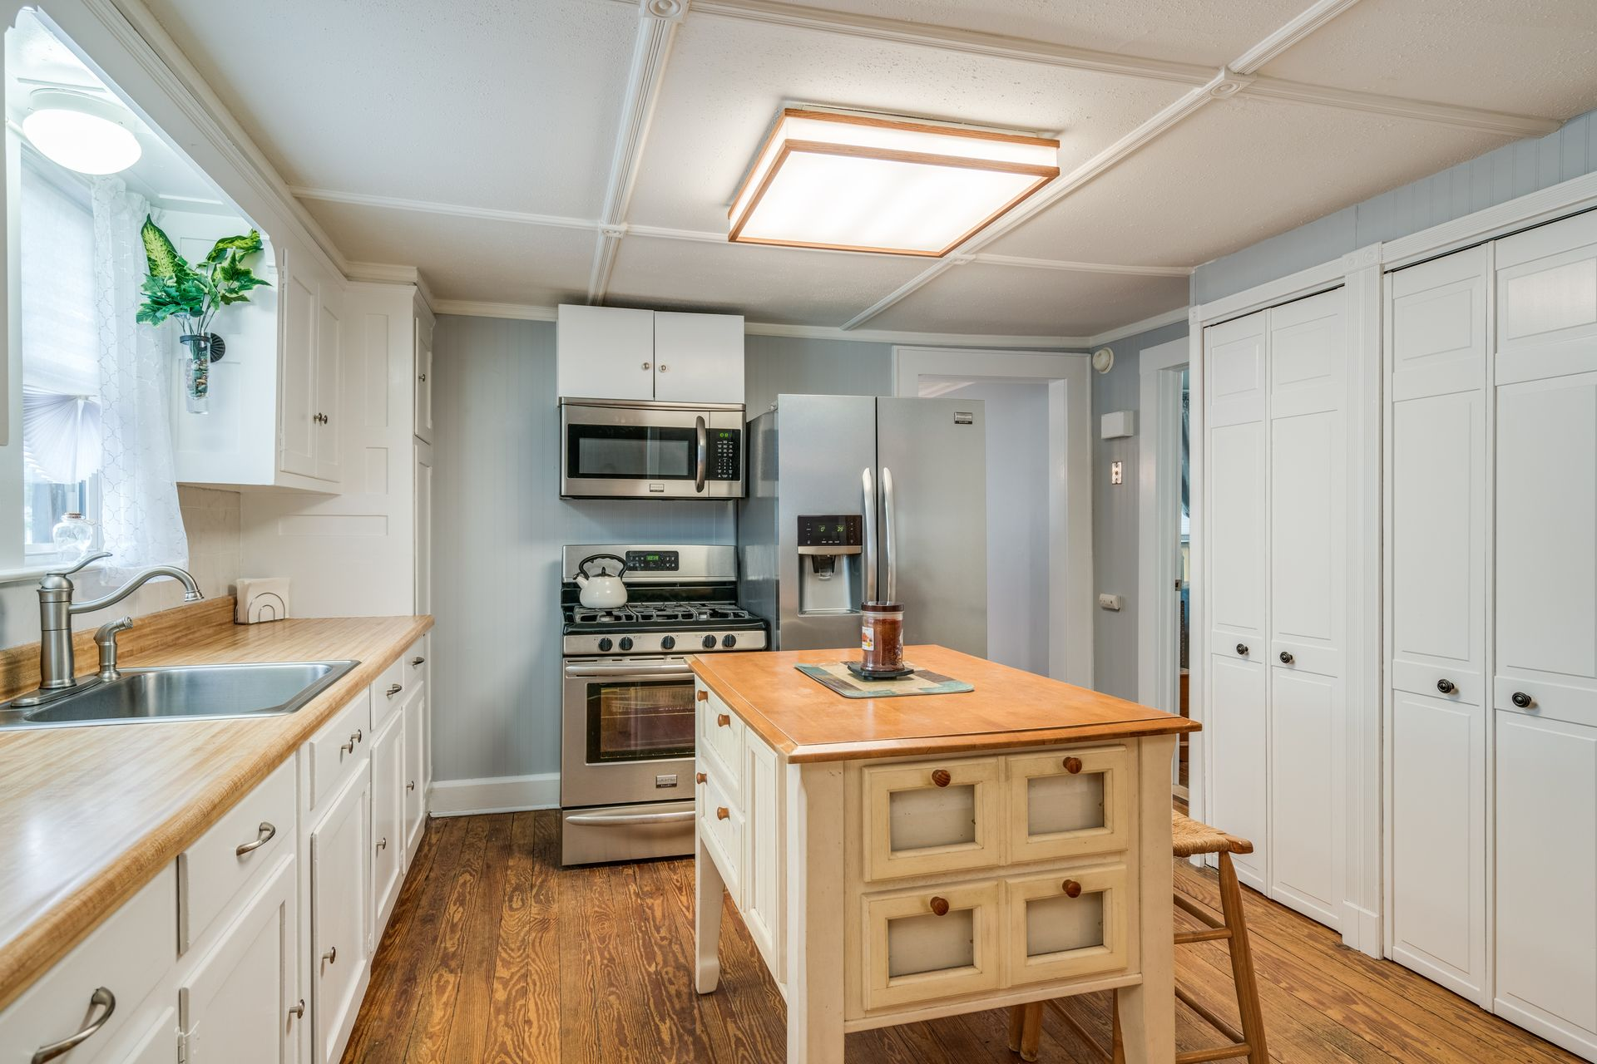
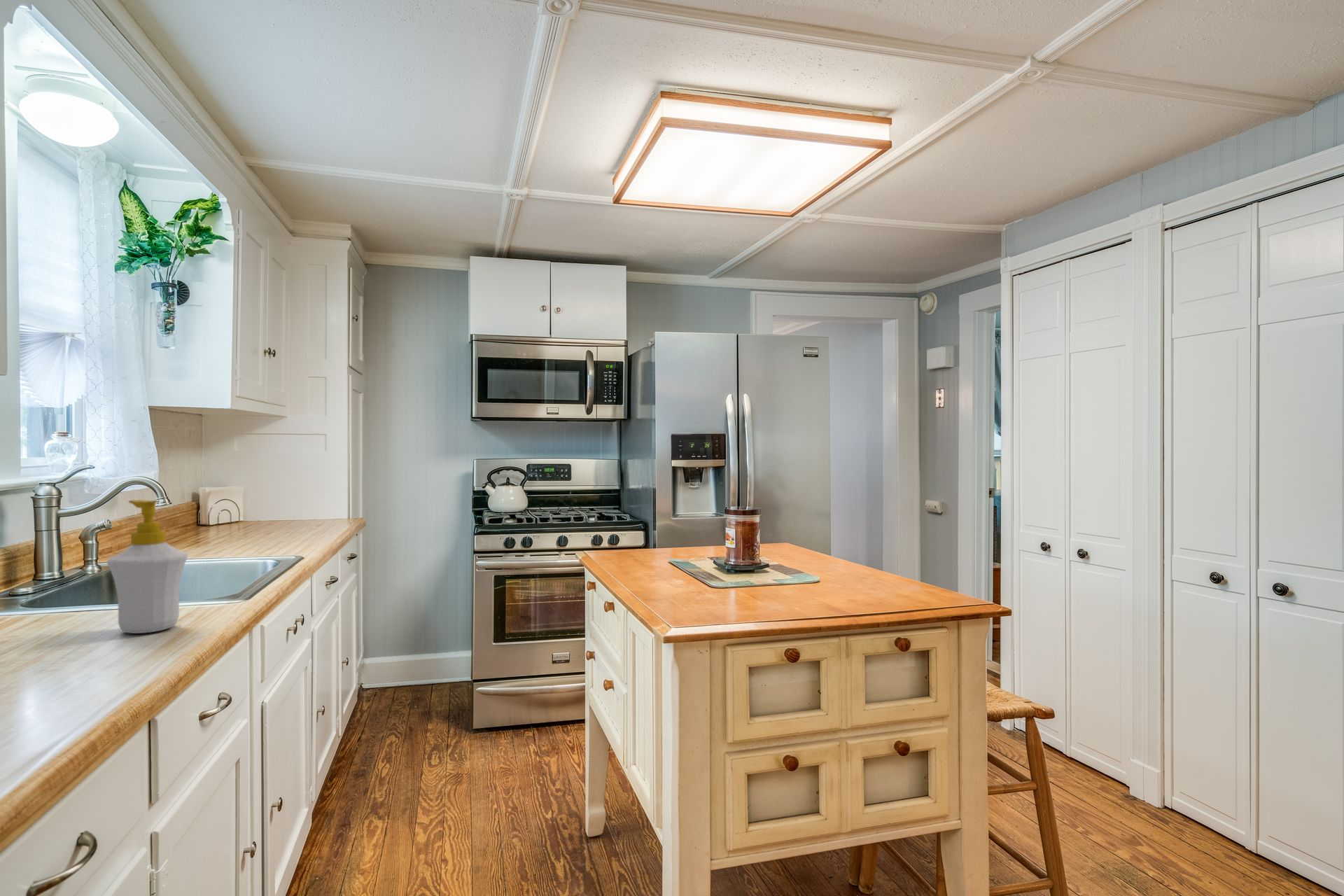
+ soap bottle (148, 564)
